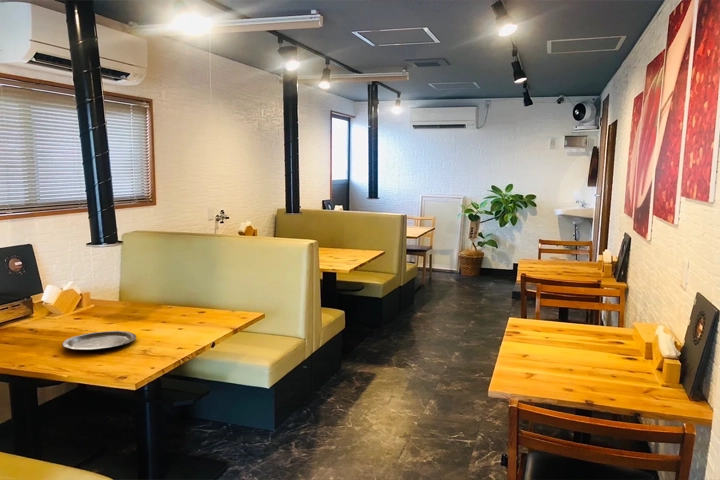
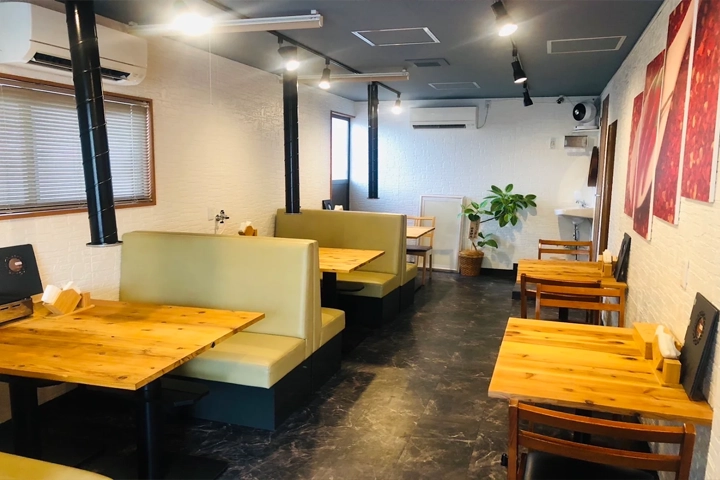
- plate (100, 341)
